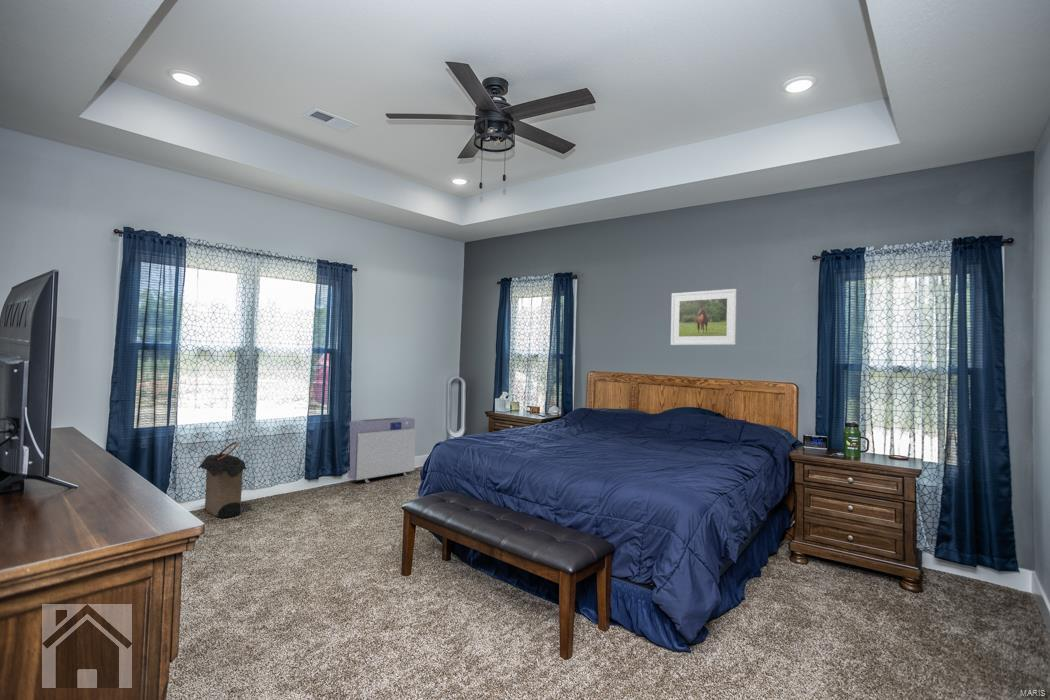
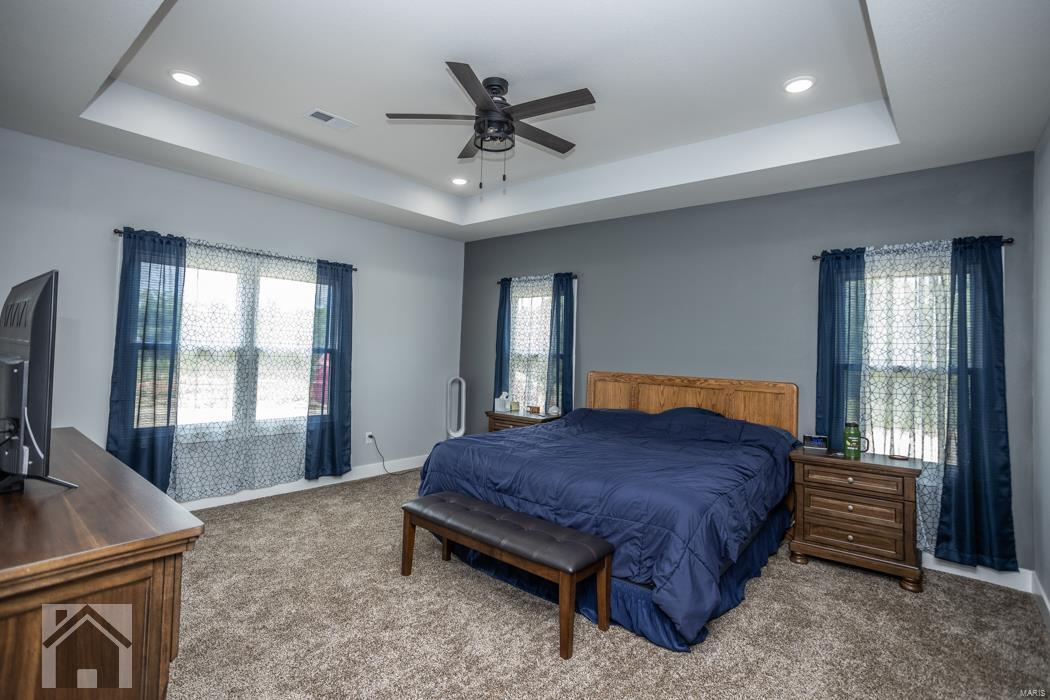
- air purifier (381, 448)
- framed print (702, 318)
- laundry hamper (222, 476)
